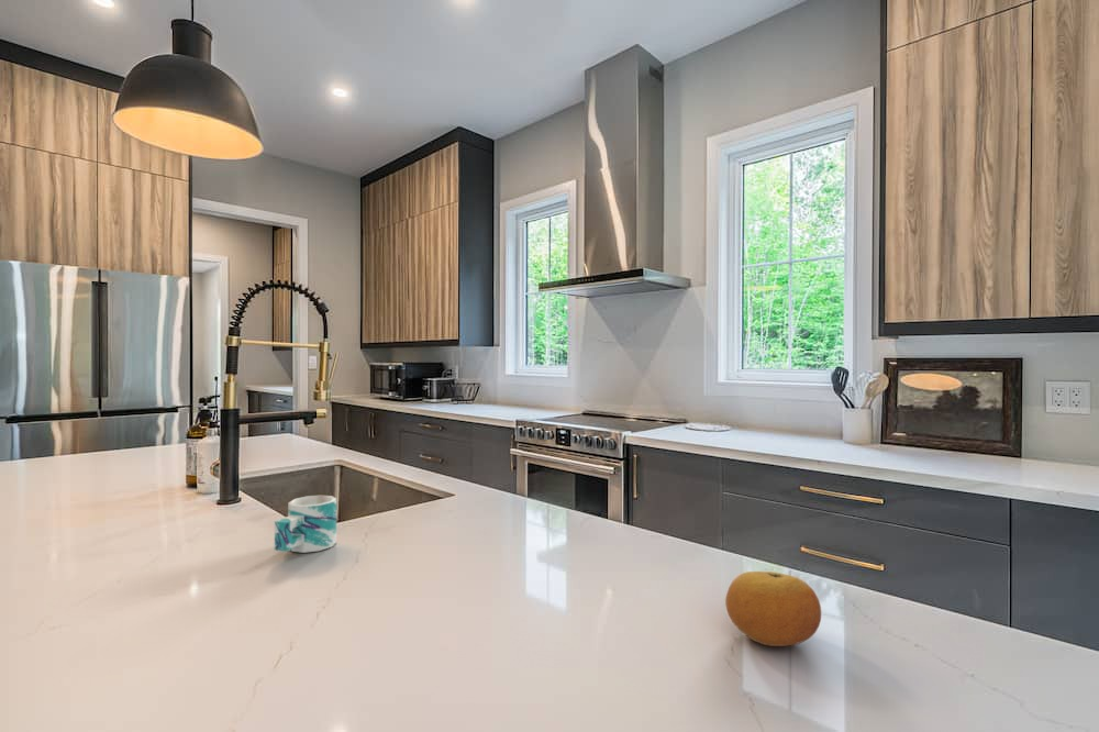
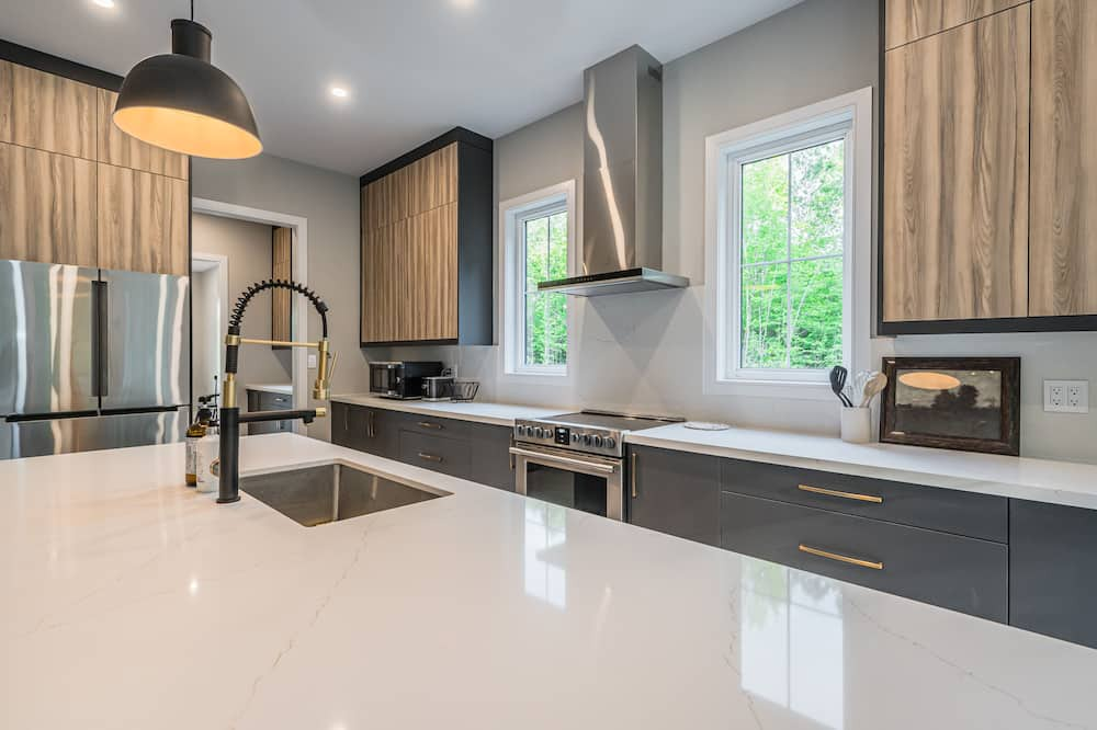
- mug (304, 525)
- fruit (771, 606)
